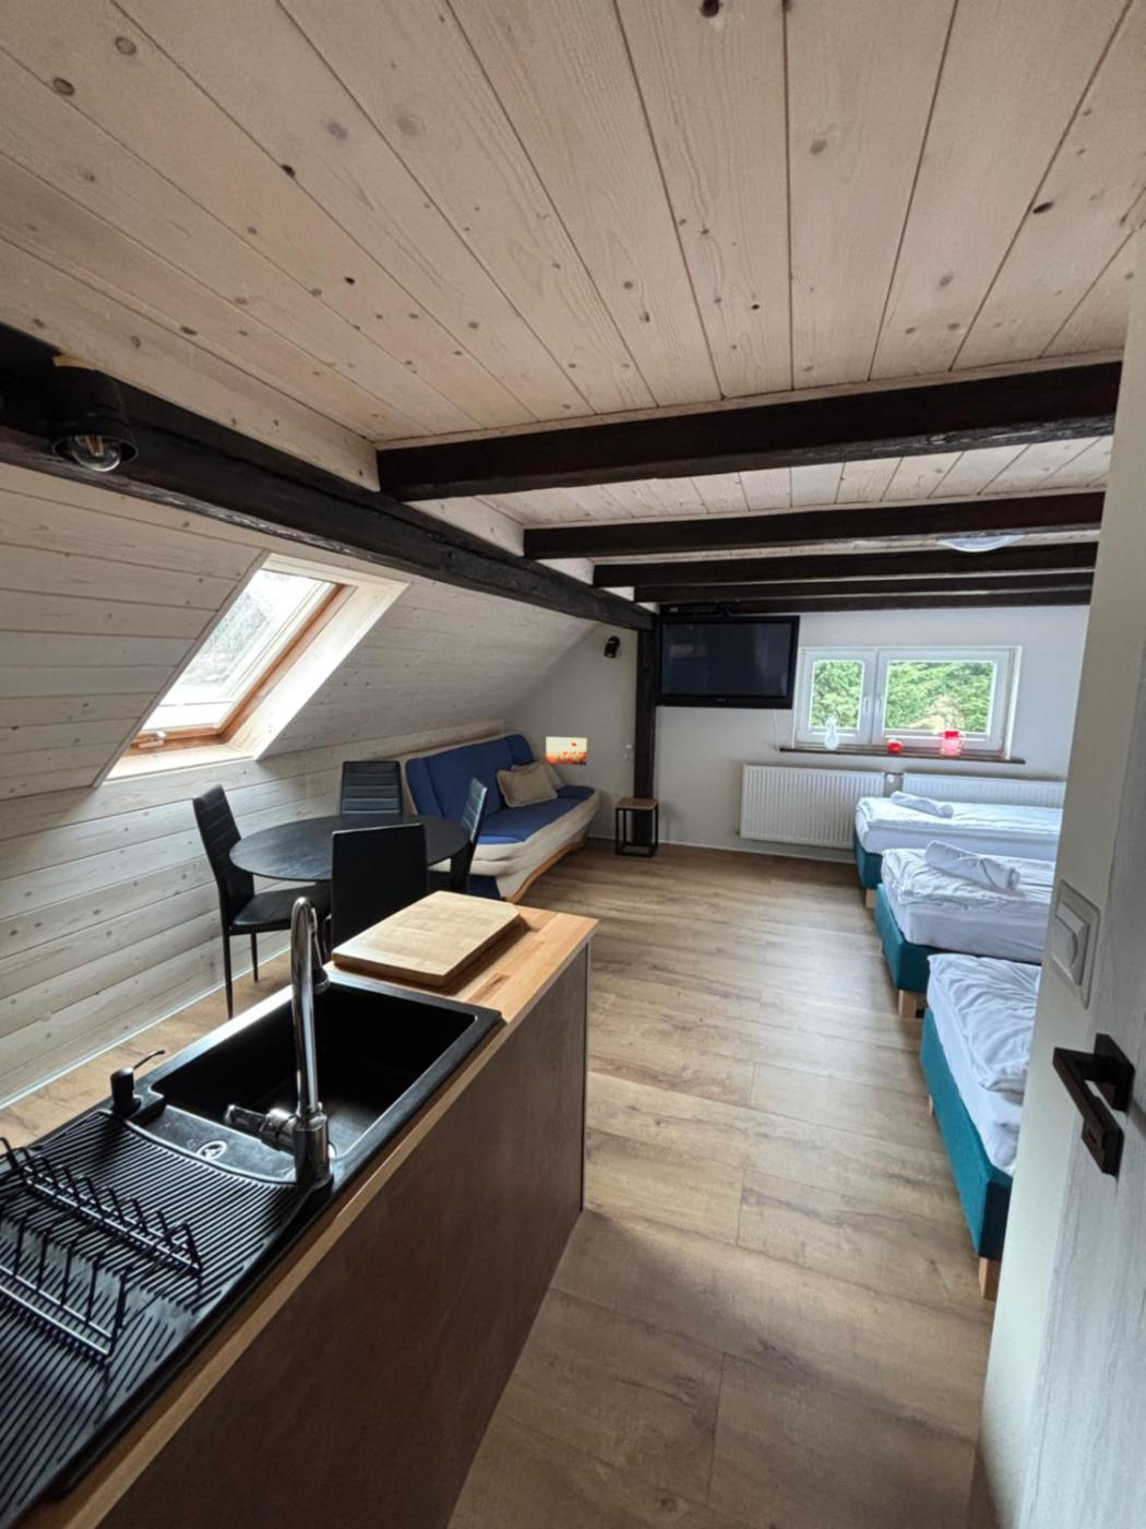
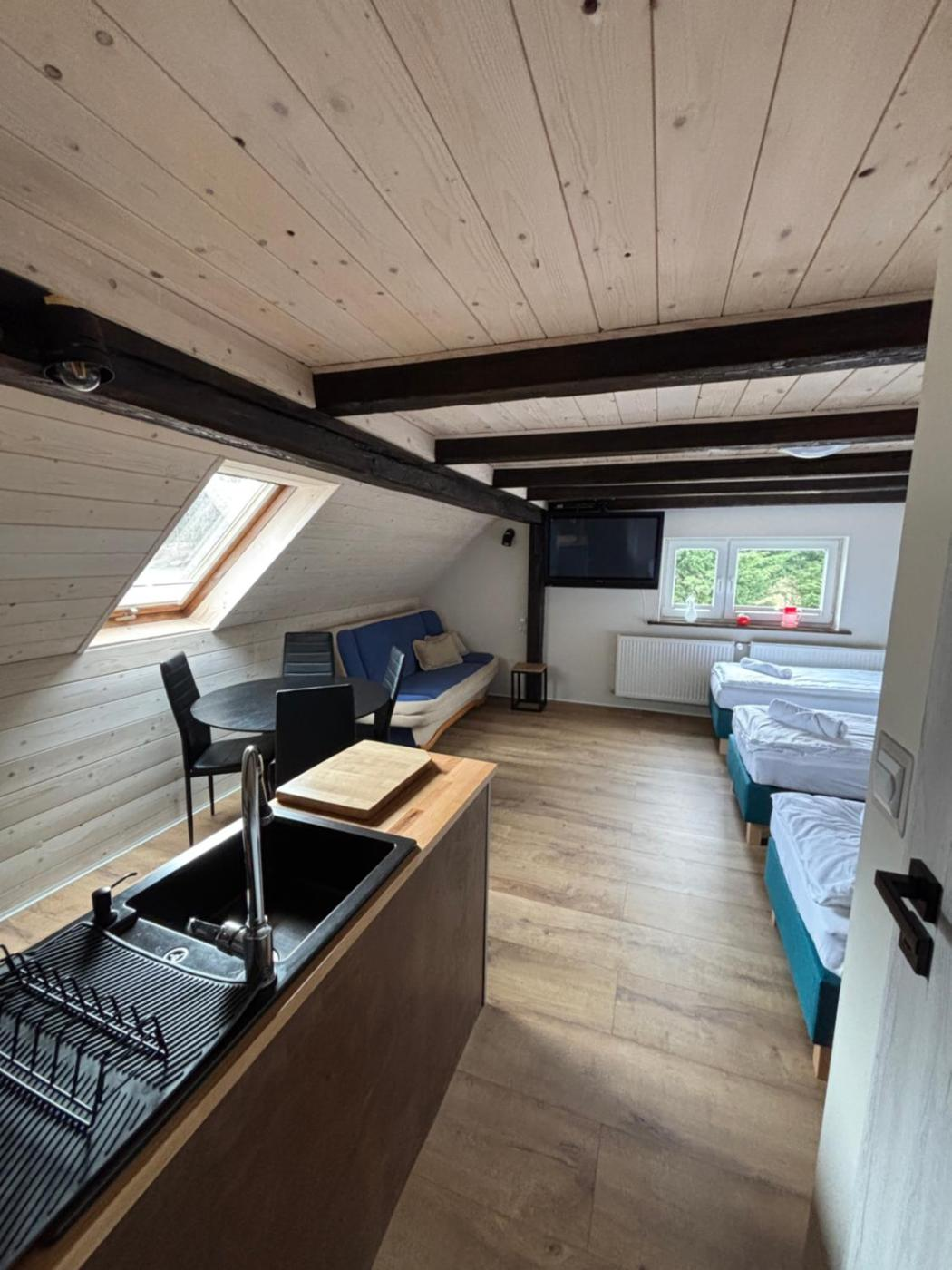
- wall art (566, 750)
